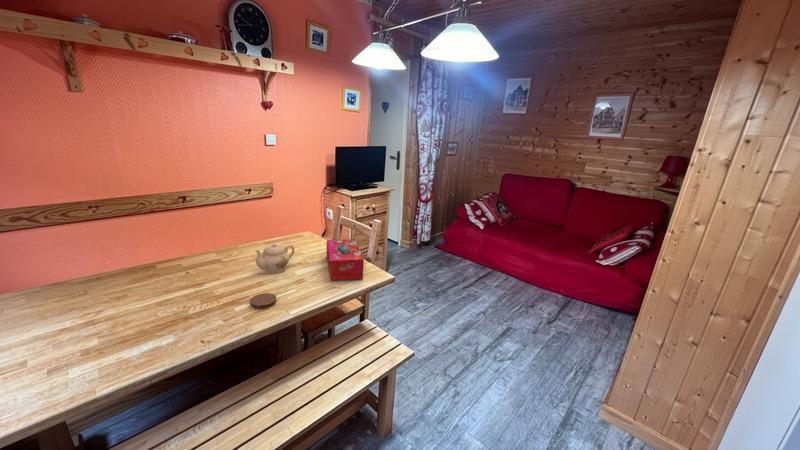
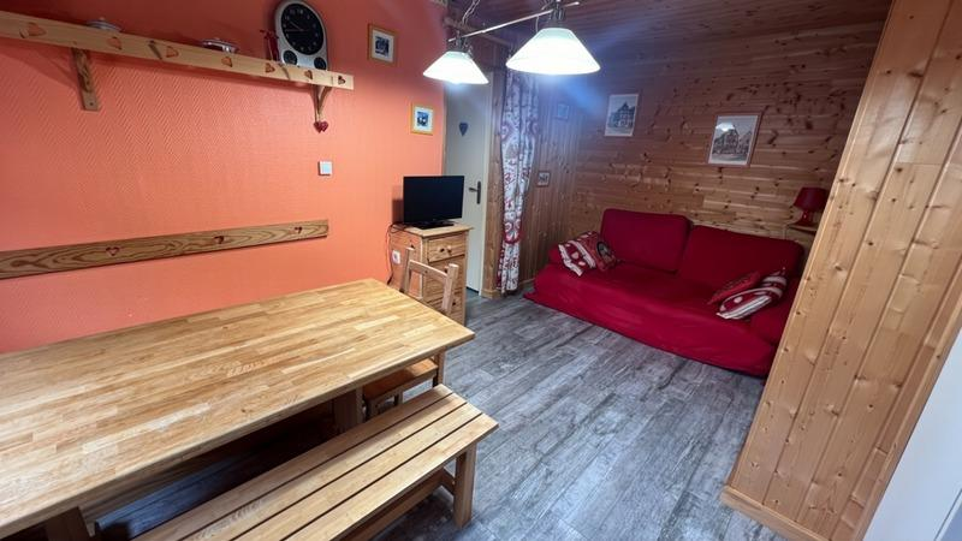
- teapot (275, 256)
- coaster (263, 300)
- tissue box (343, 258)
